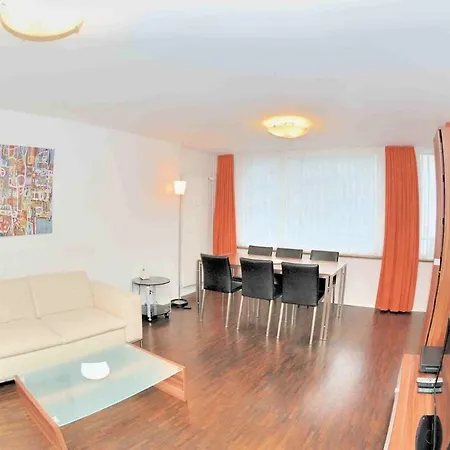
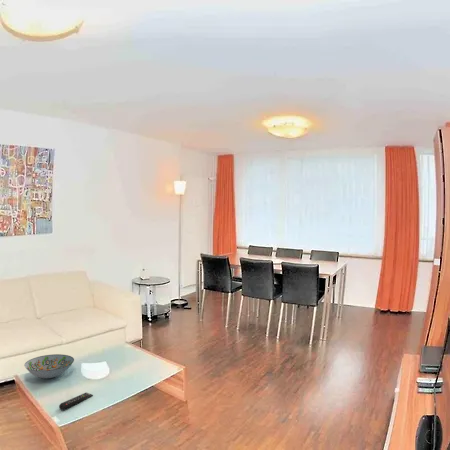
+ decorative bowl (49, 369)
+ remote control (76, 400)
